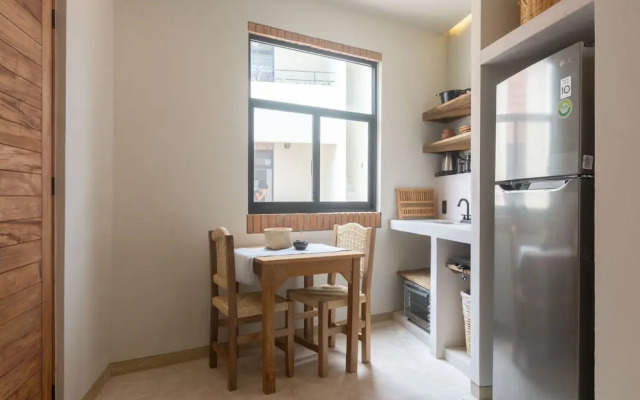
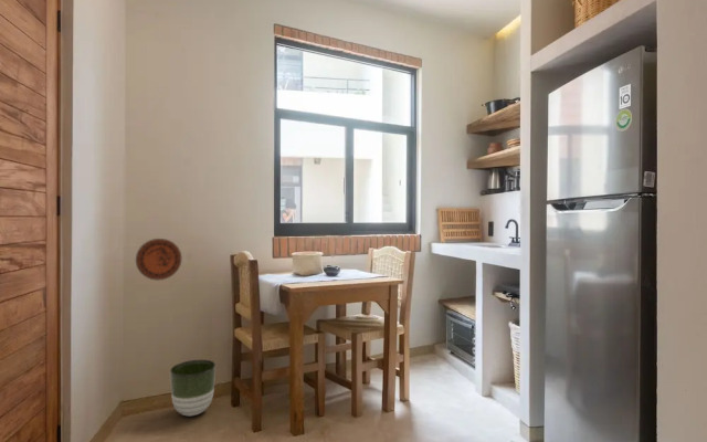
+ planter (192, 389)
+ decorative plate (159, 259)
